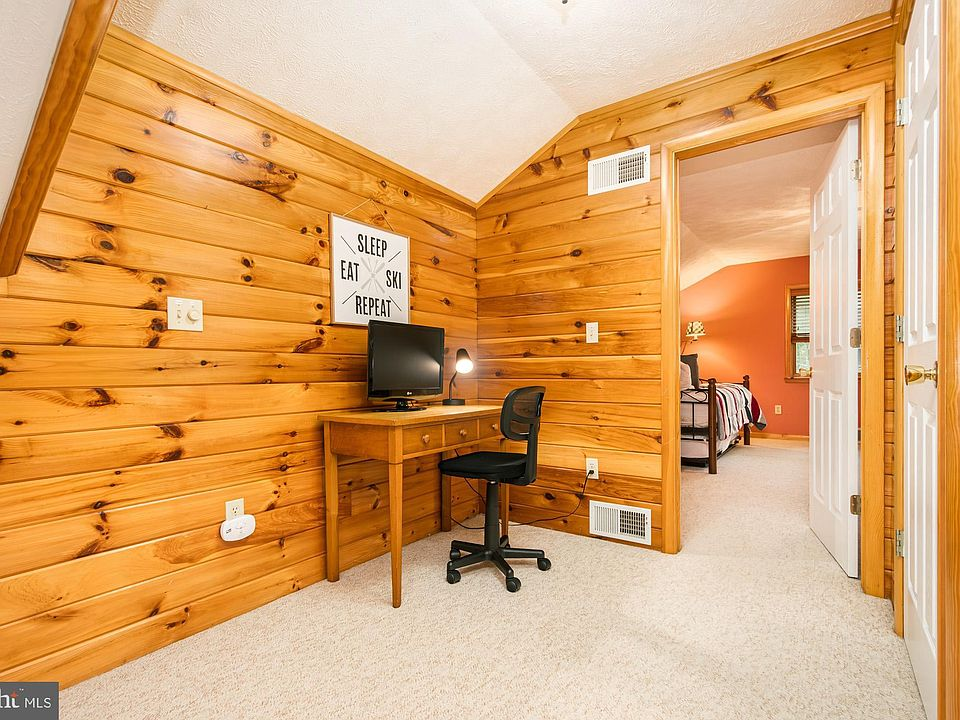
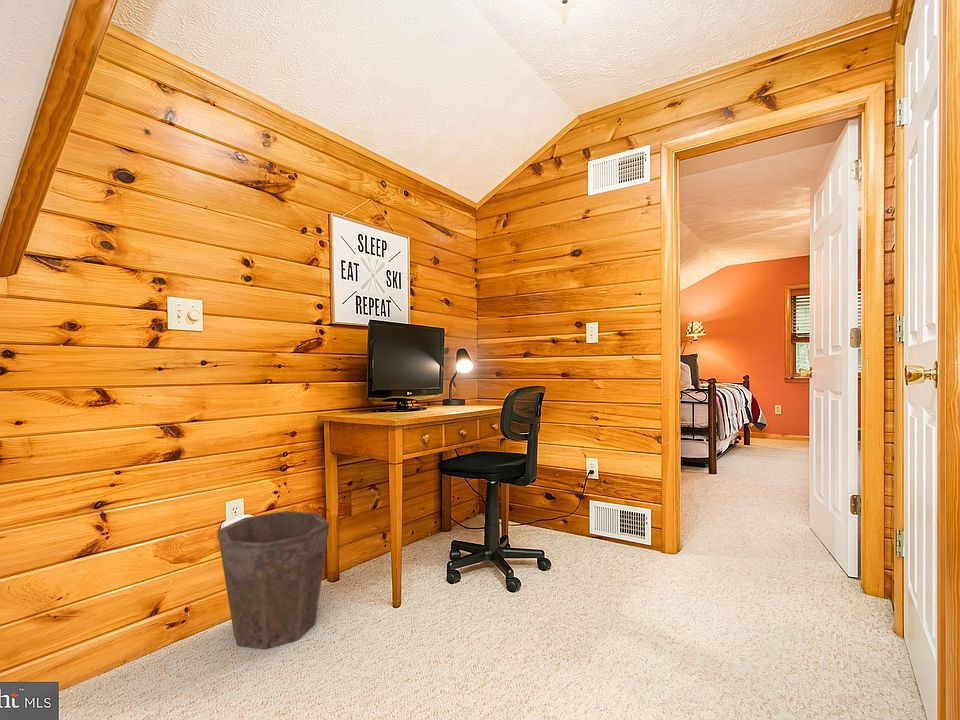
+ waste bin (274, 577)
